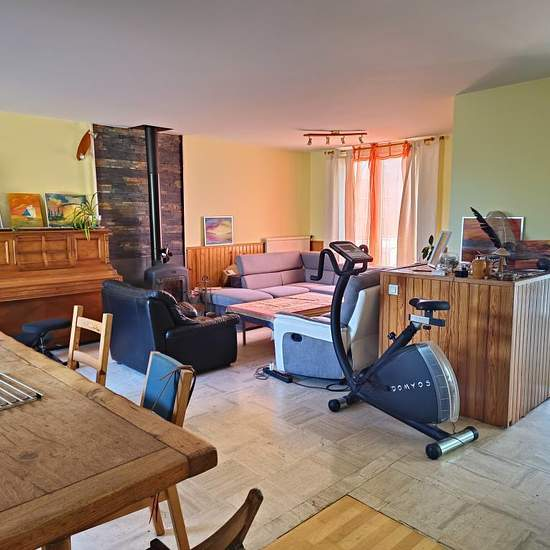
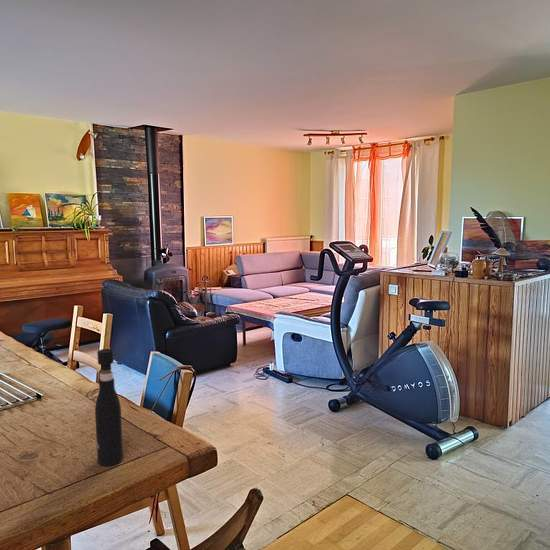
+ pepper grinder (107, 406)
